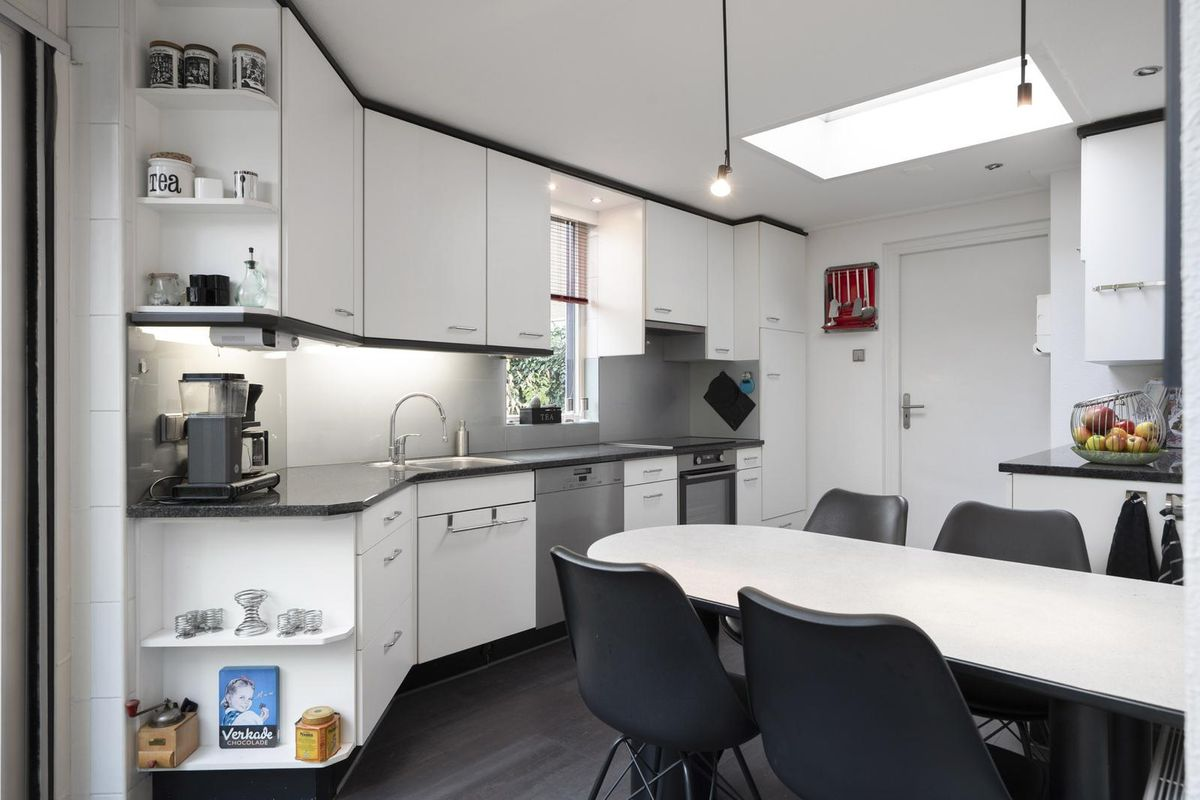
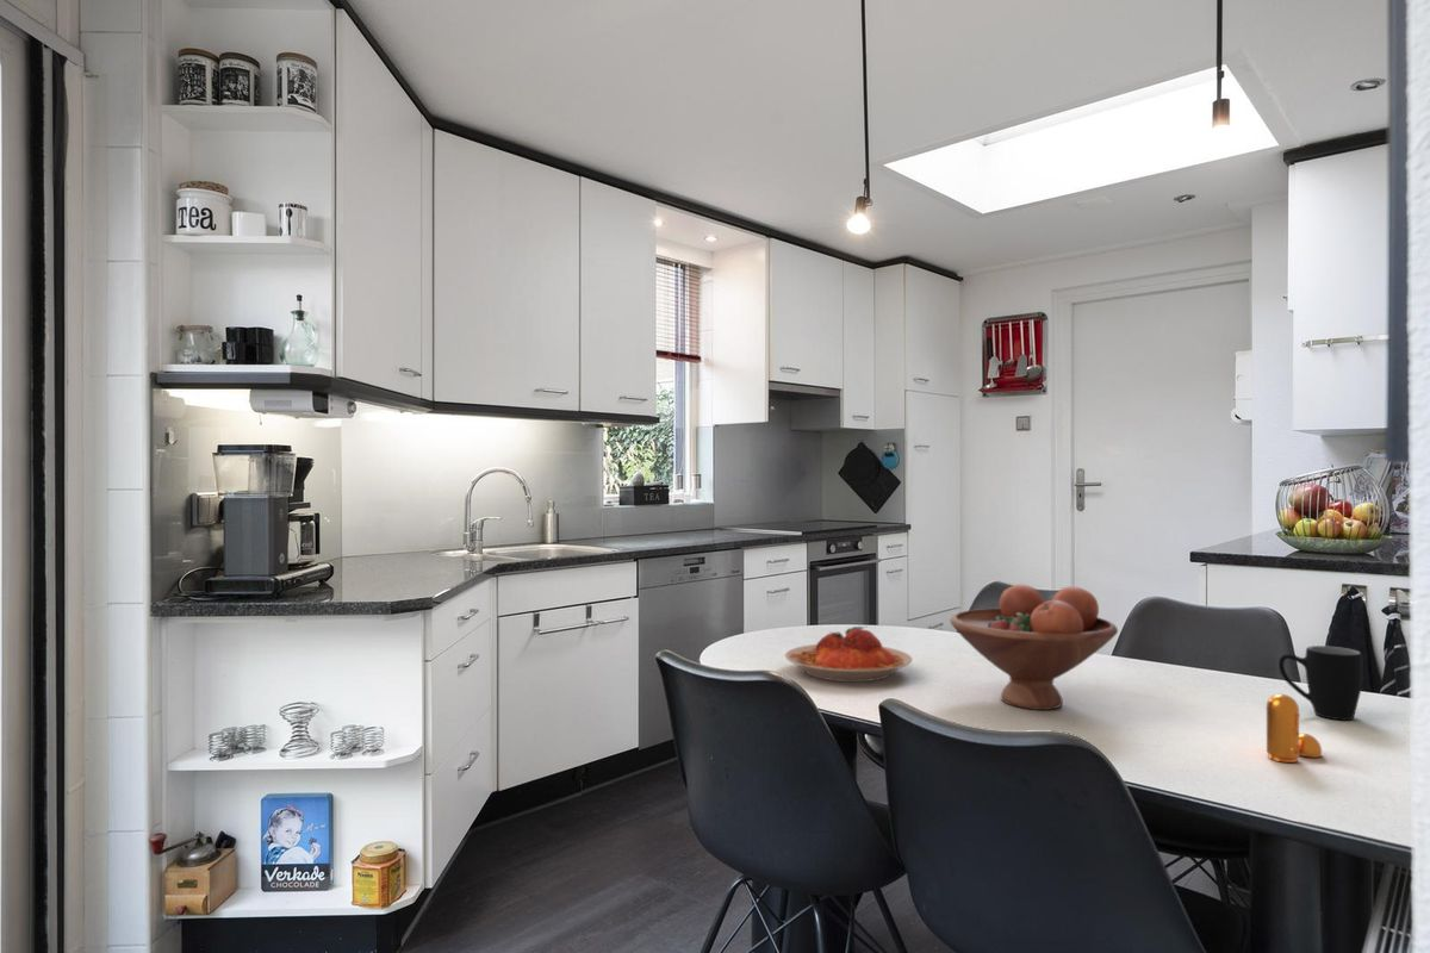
+ pepper shaker (1294, 723)
+ plate (847, 648)
+ mug (1319, 680)
+ fruit bowl (1031, 646)
